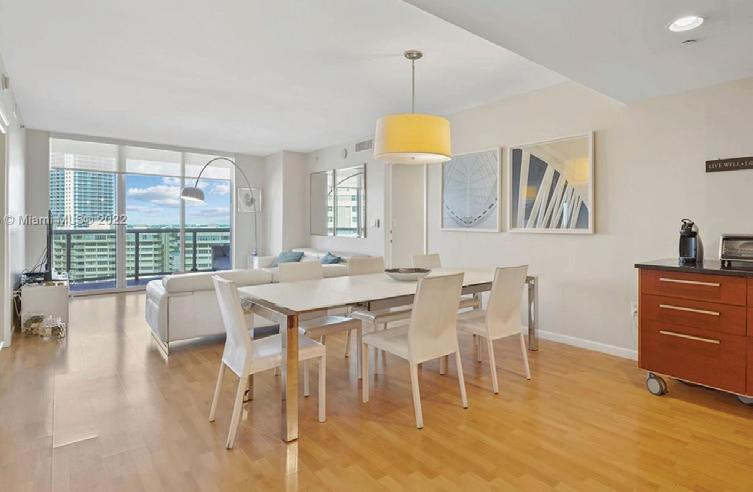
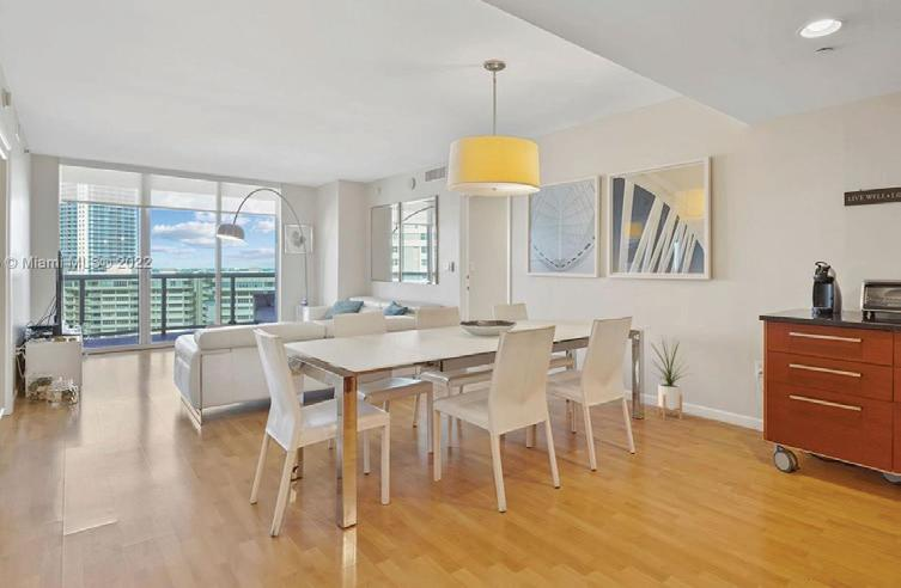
+ house plant (670, 375)
